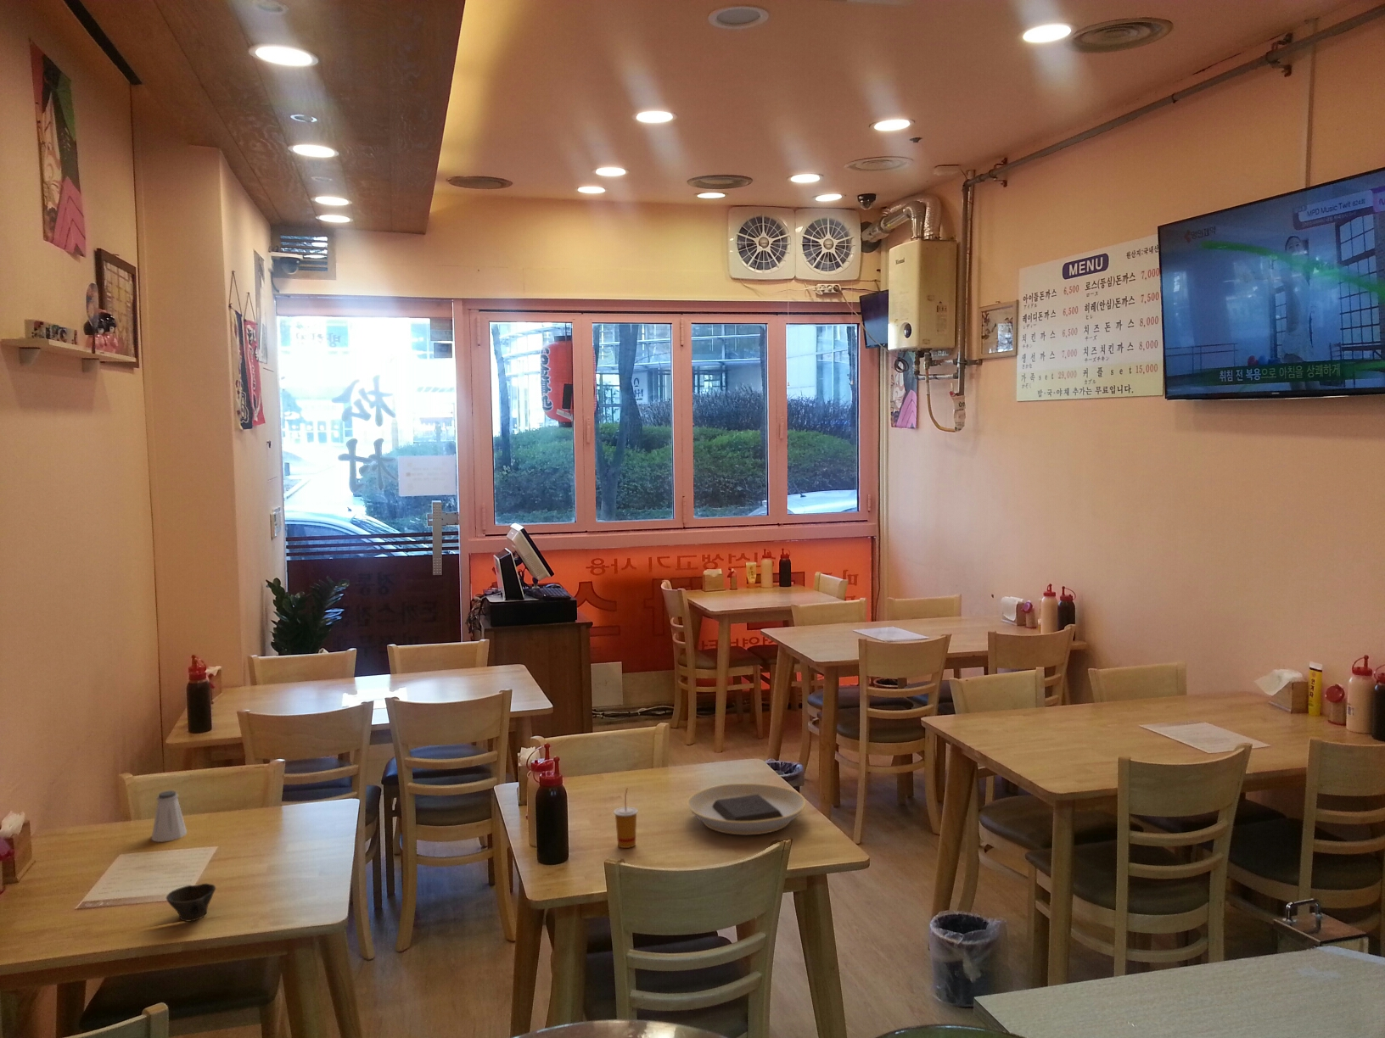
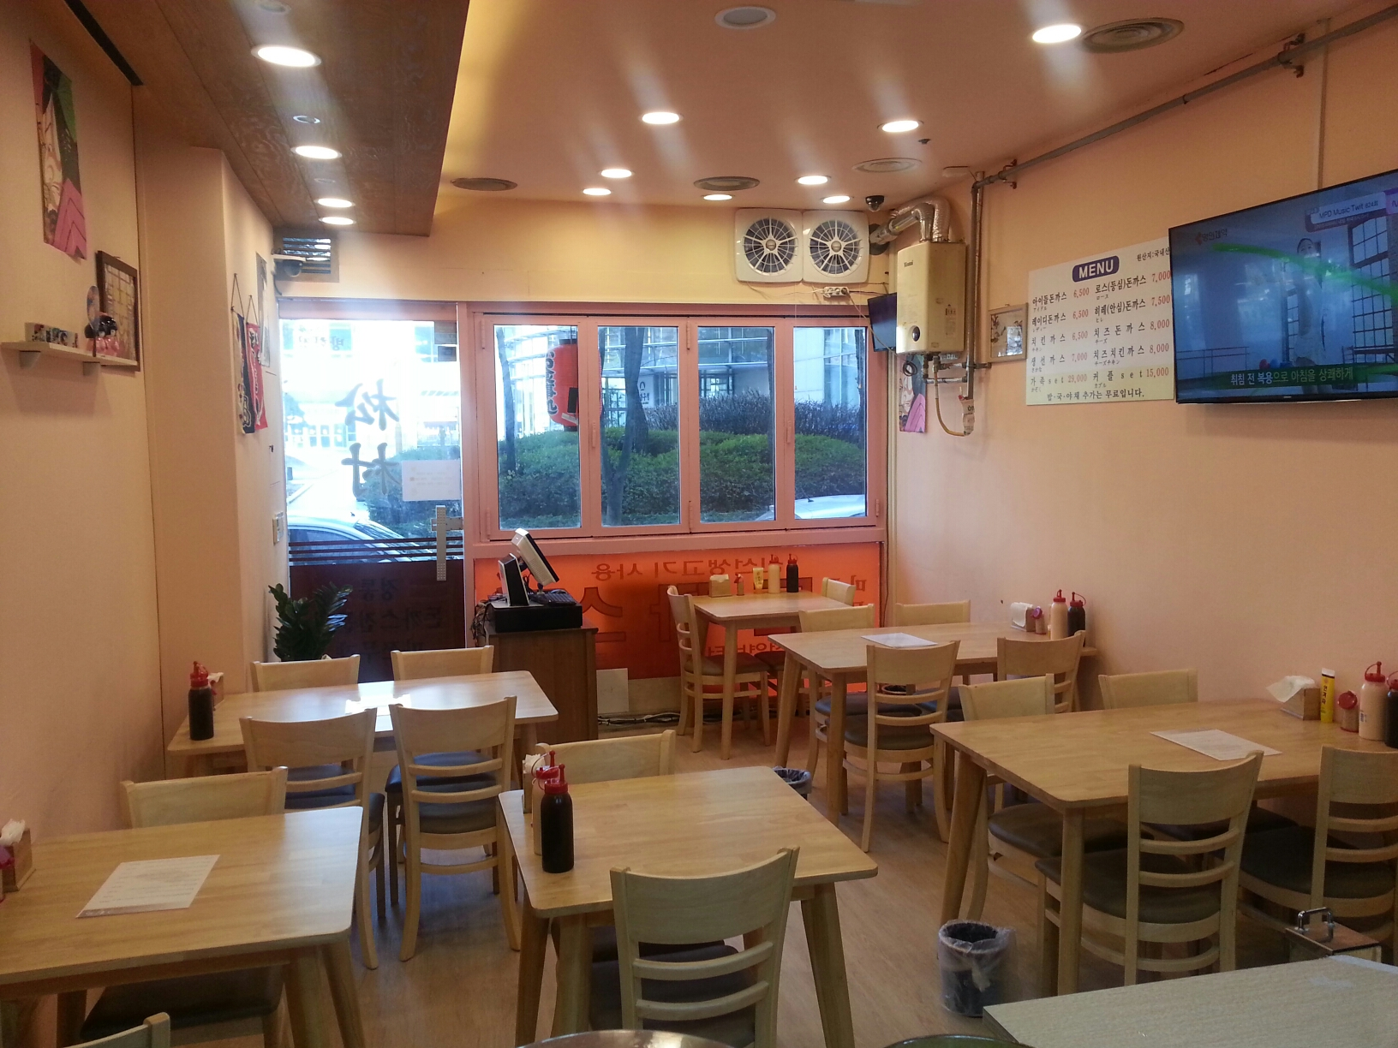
- drinking cup (626, 816)
- saltshaker (168, 814)
- plate (746, 810)
- cup (192, 905)
